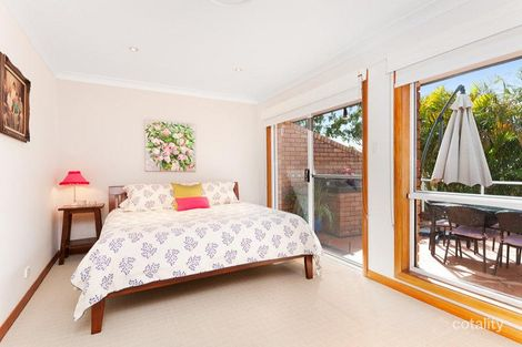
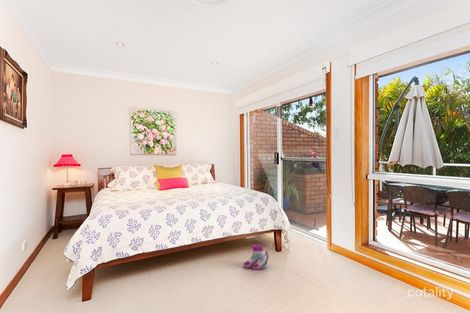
+ boots (256, 255)
